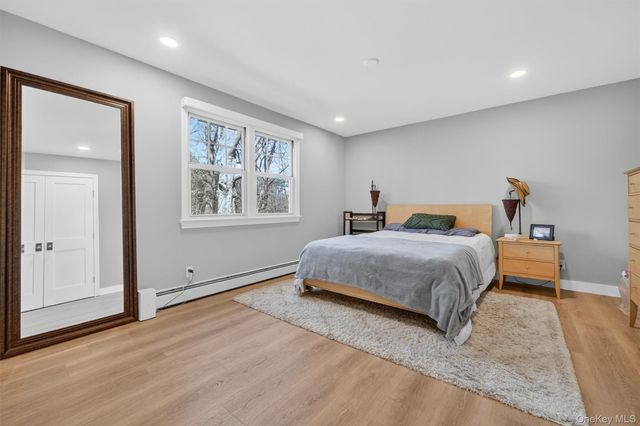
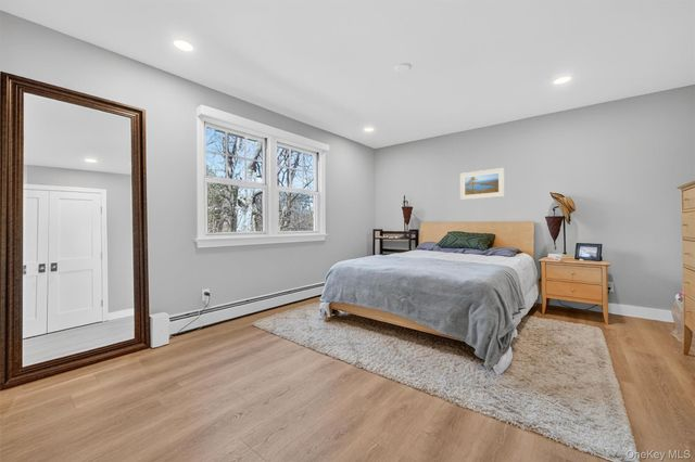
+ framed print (481, 184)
